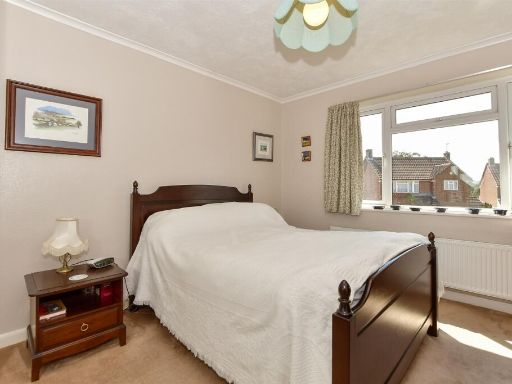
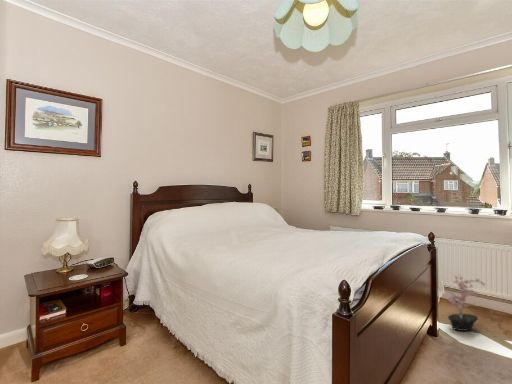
+ potted plant (465, 299)
